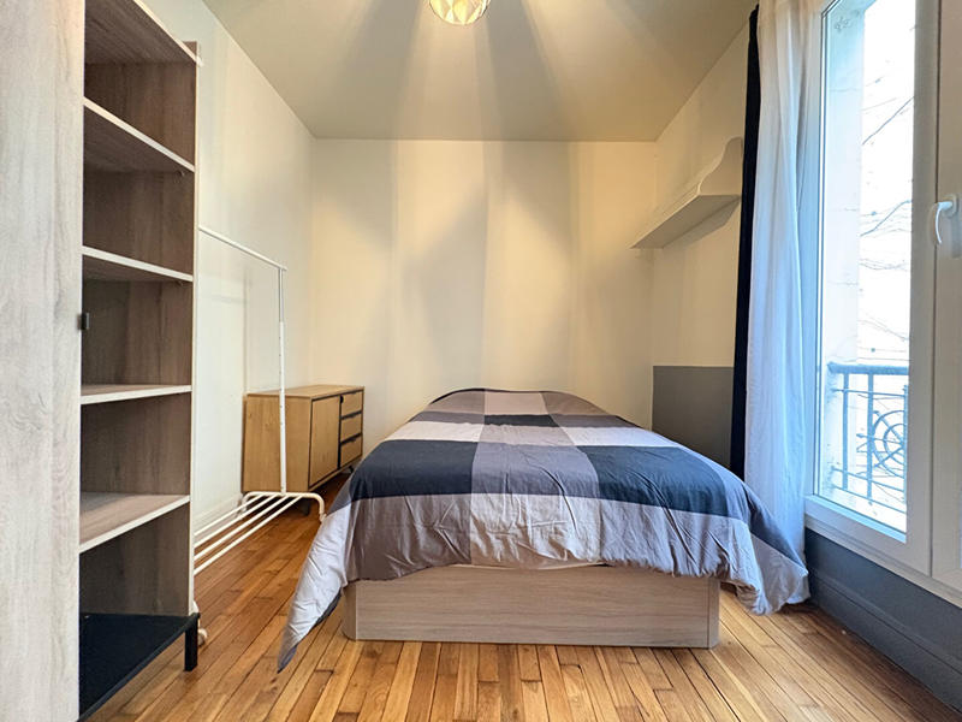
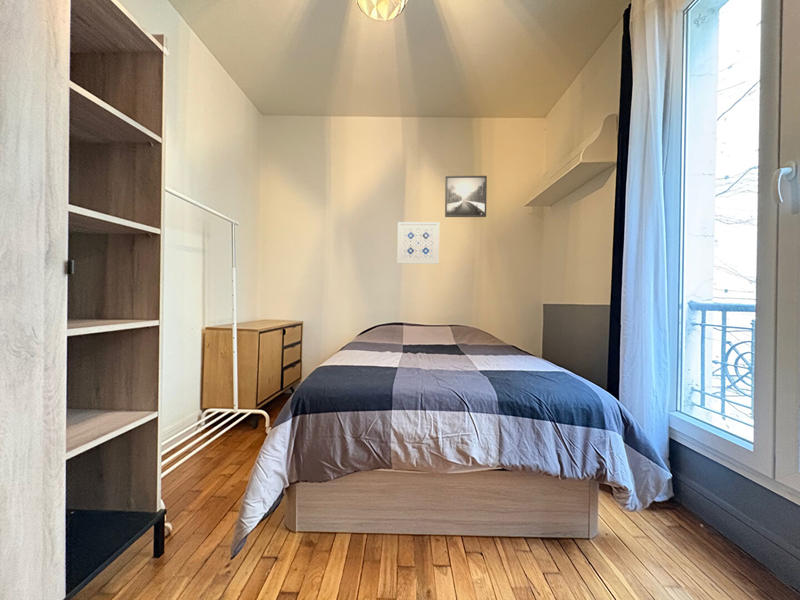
+ wall art (418, 242)
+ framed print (465, 196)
